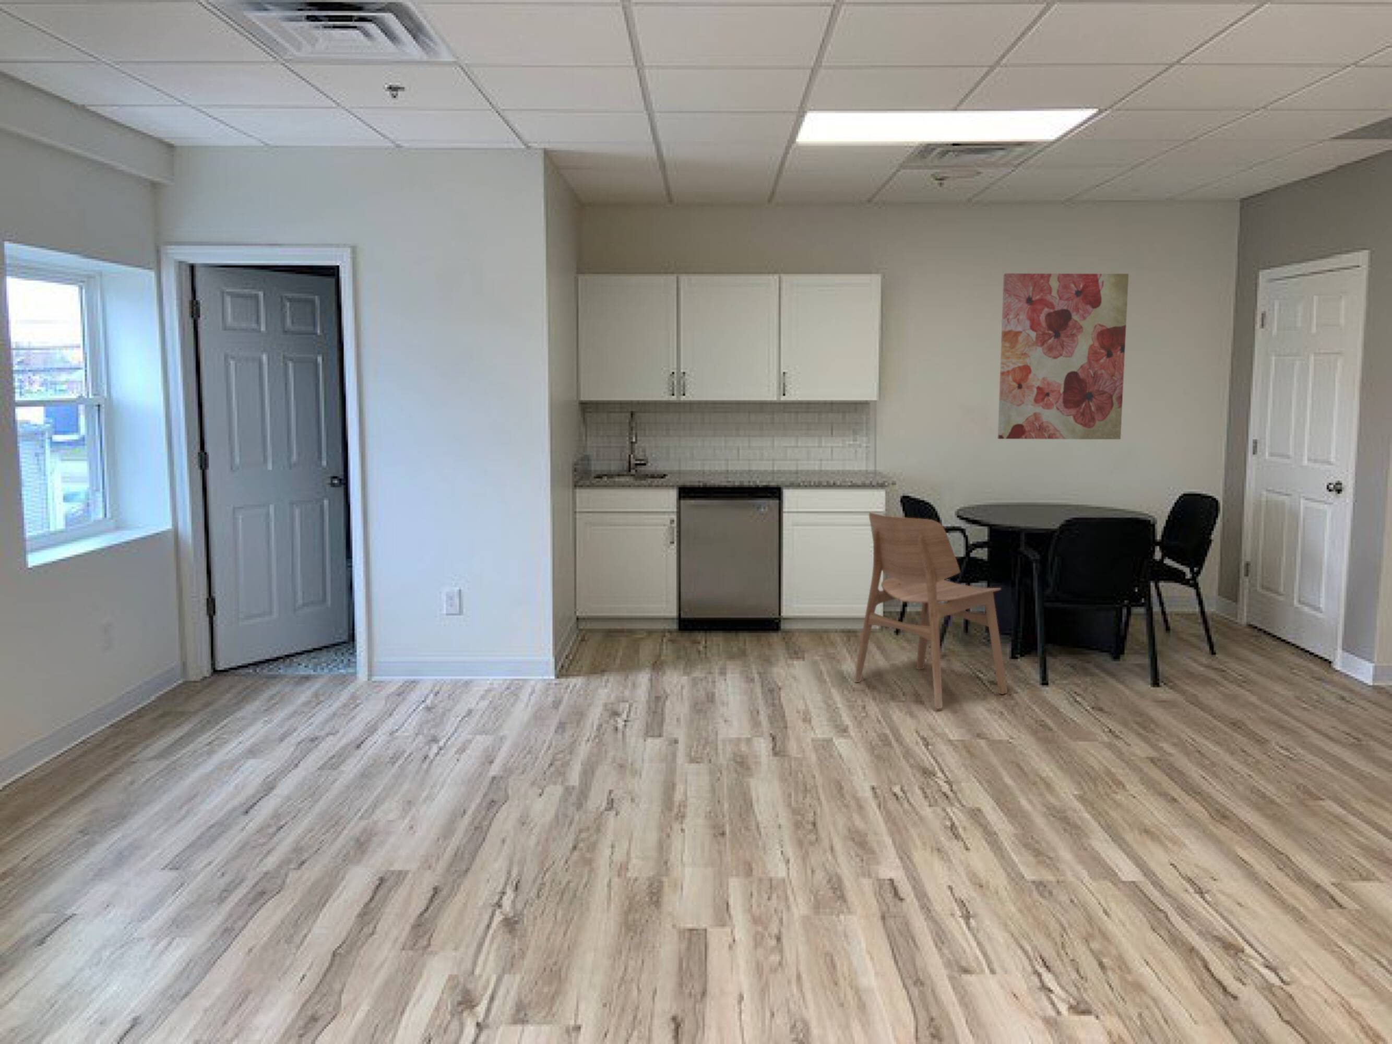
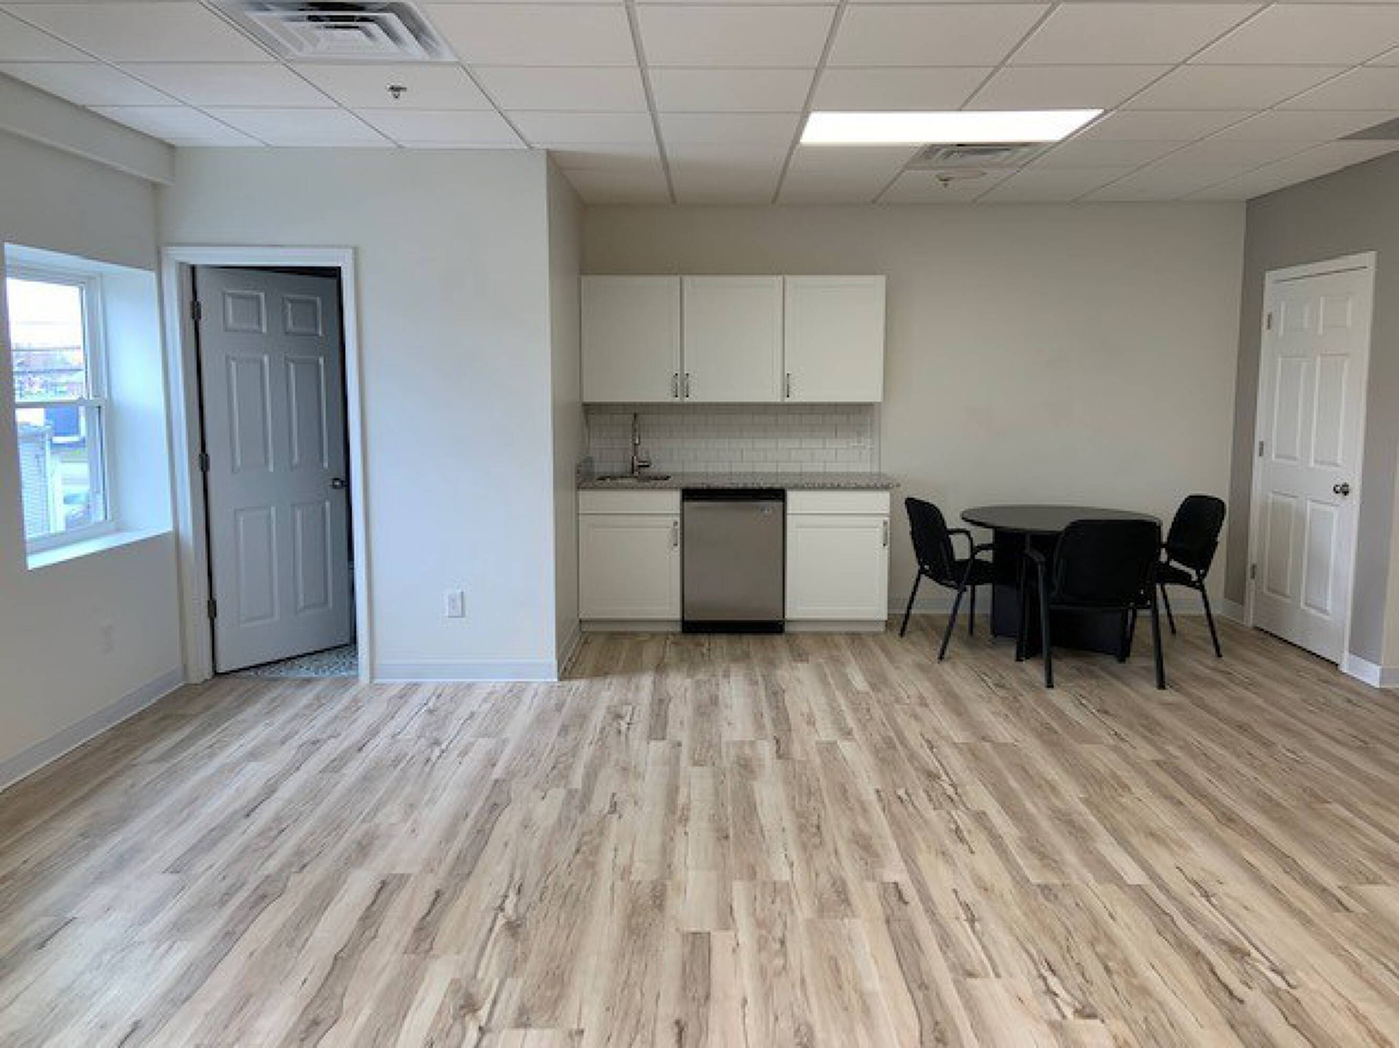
- dining chair (928, 601)
- wall art (1062, 358)
